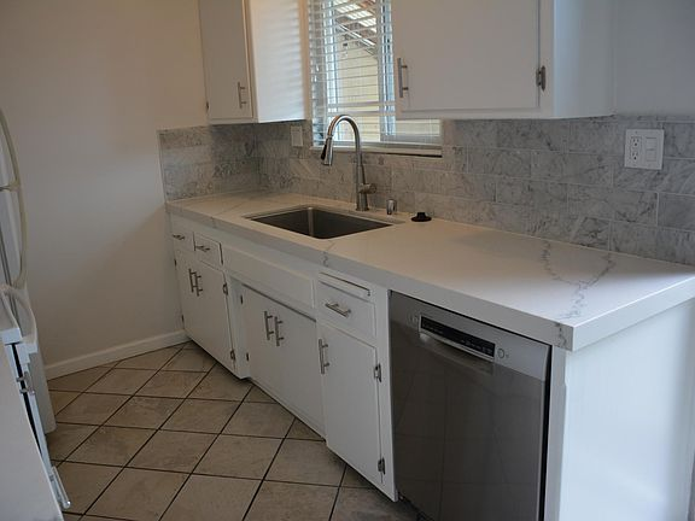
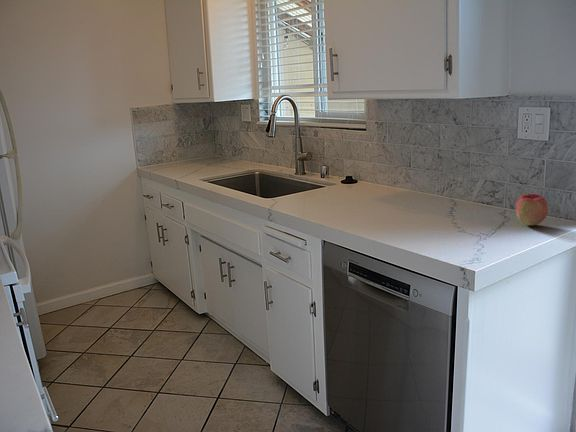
+ apple (531, 210)
